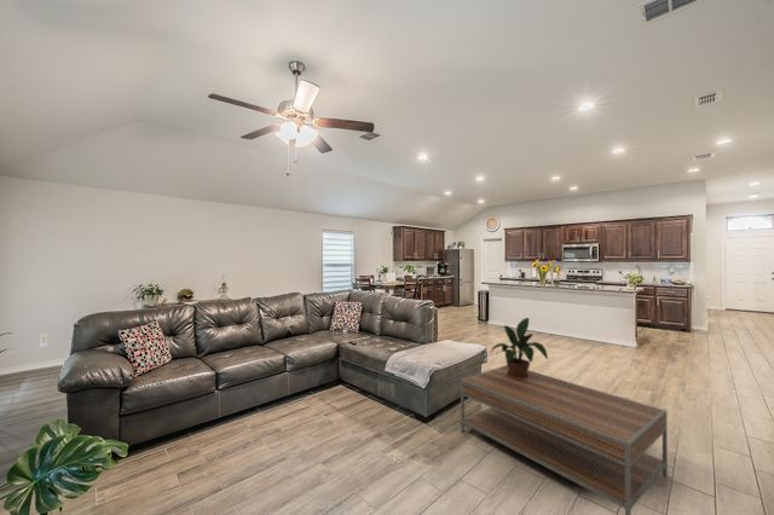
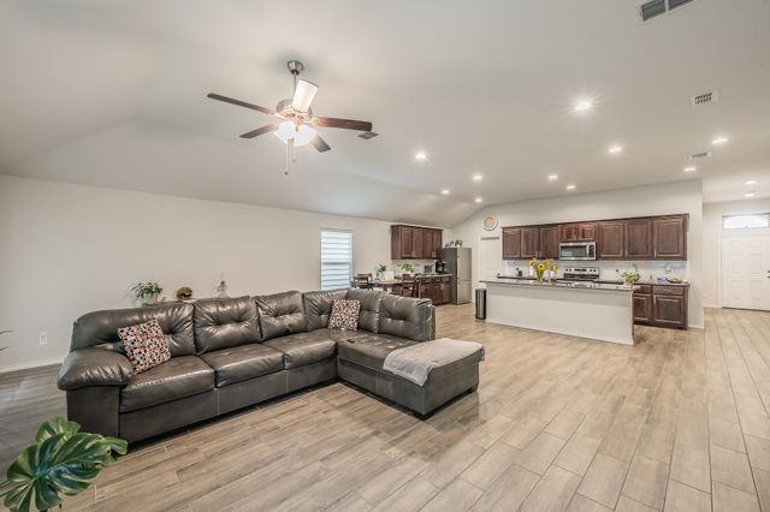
- potted plant (519, 346)
- coffee table (553, 421)
